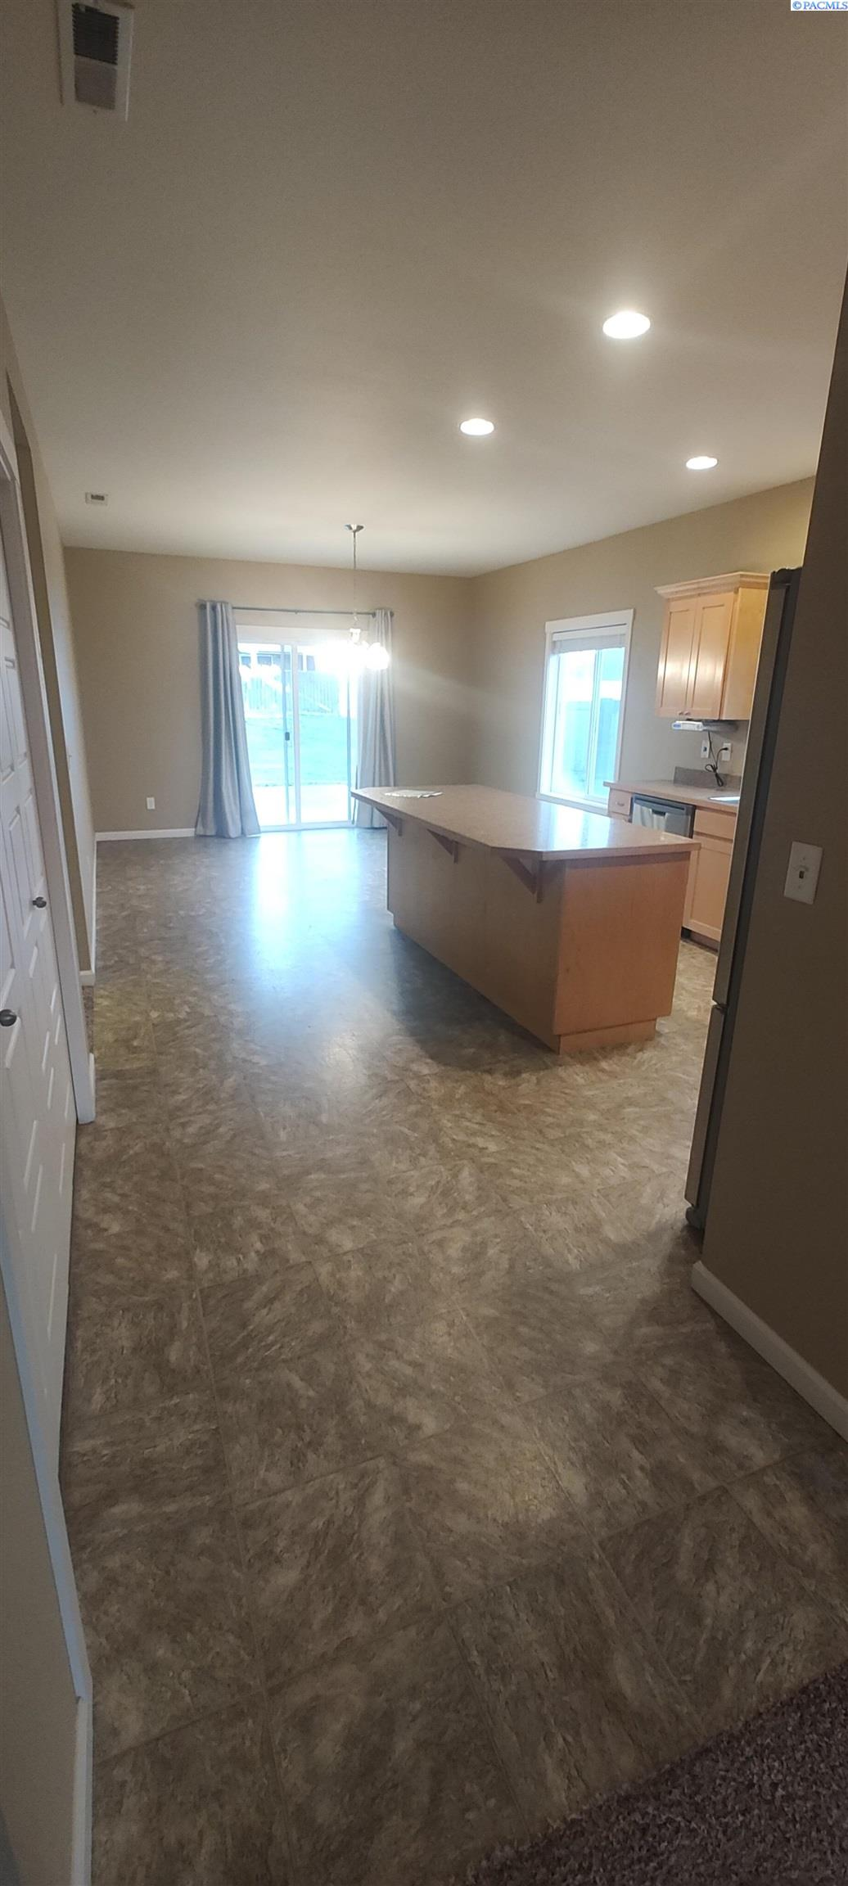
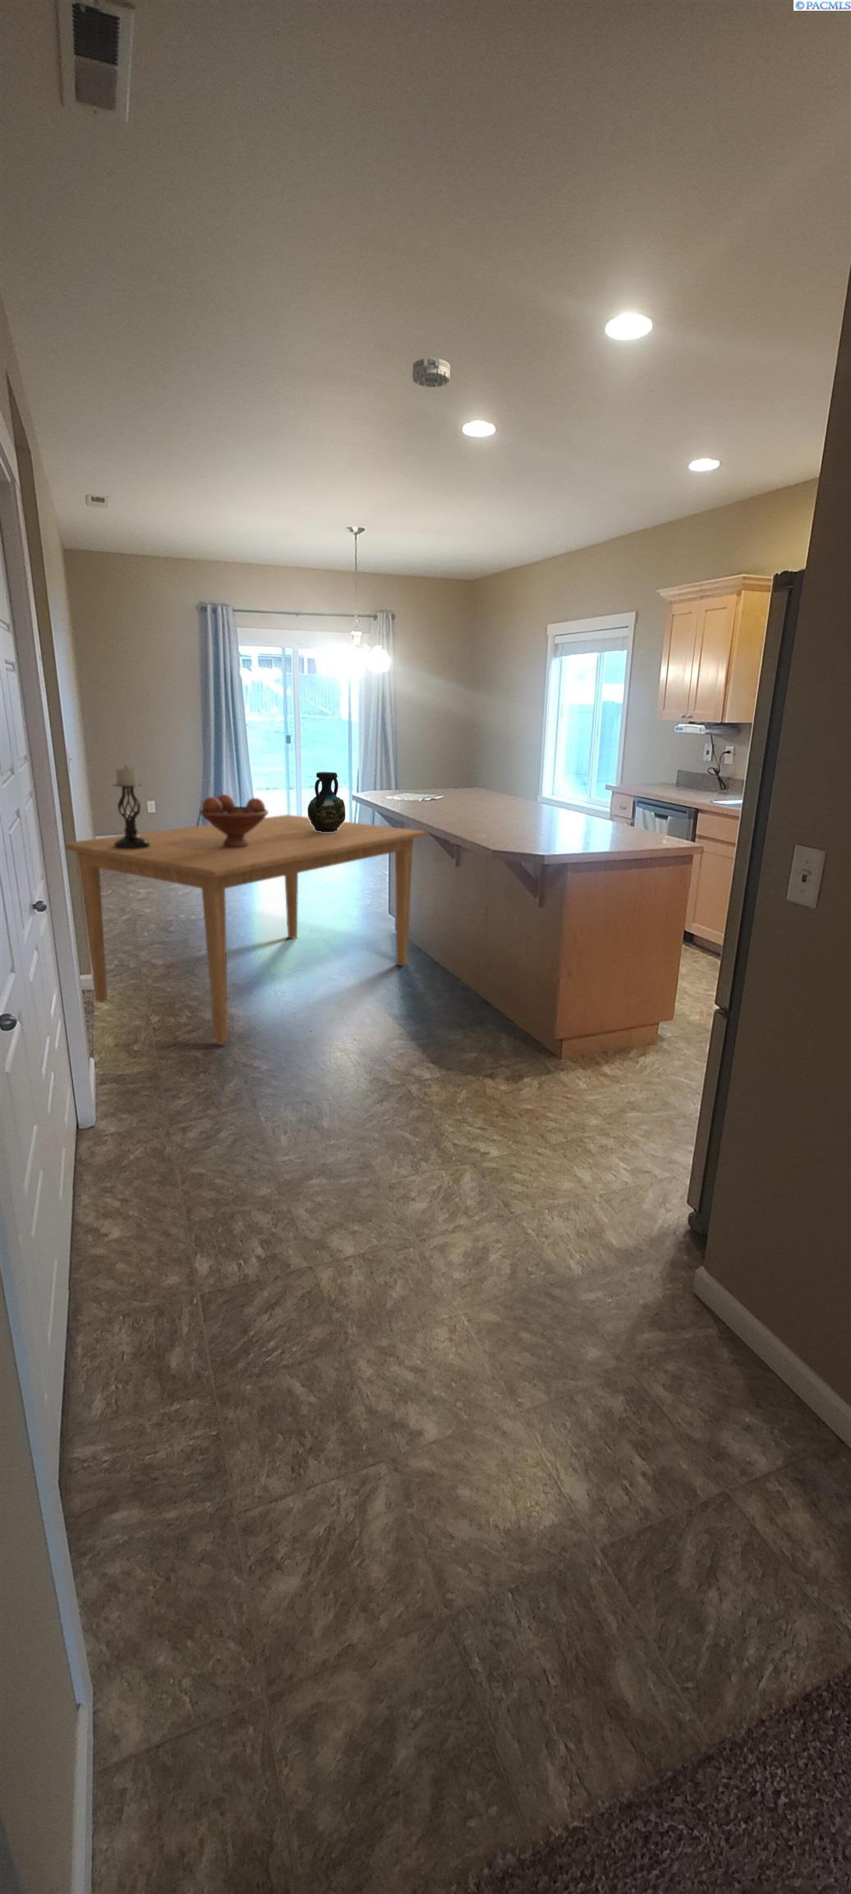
+ candle holder (129, 804)
+ vase (326, 802)
+ fruit bowl (234, 820)
+ smoke detector (431, 372)
+ dining table (286, 907)
